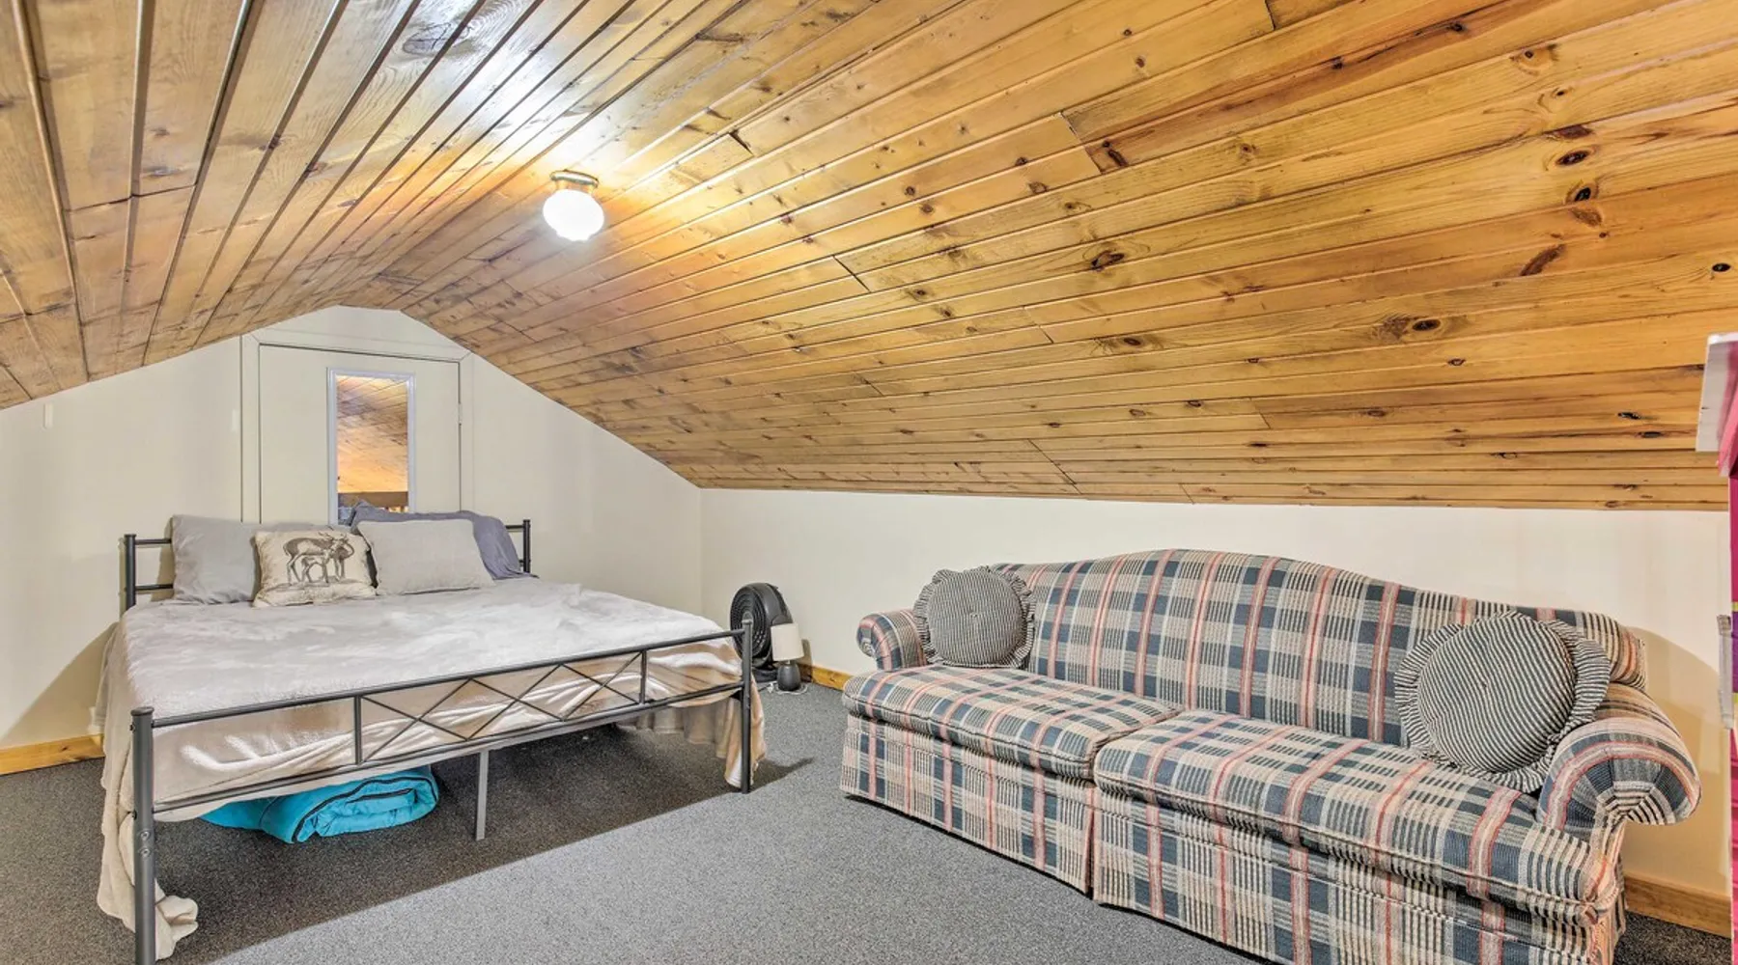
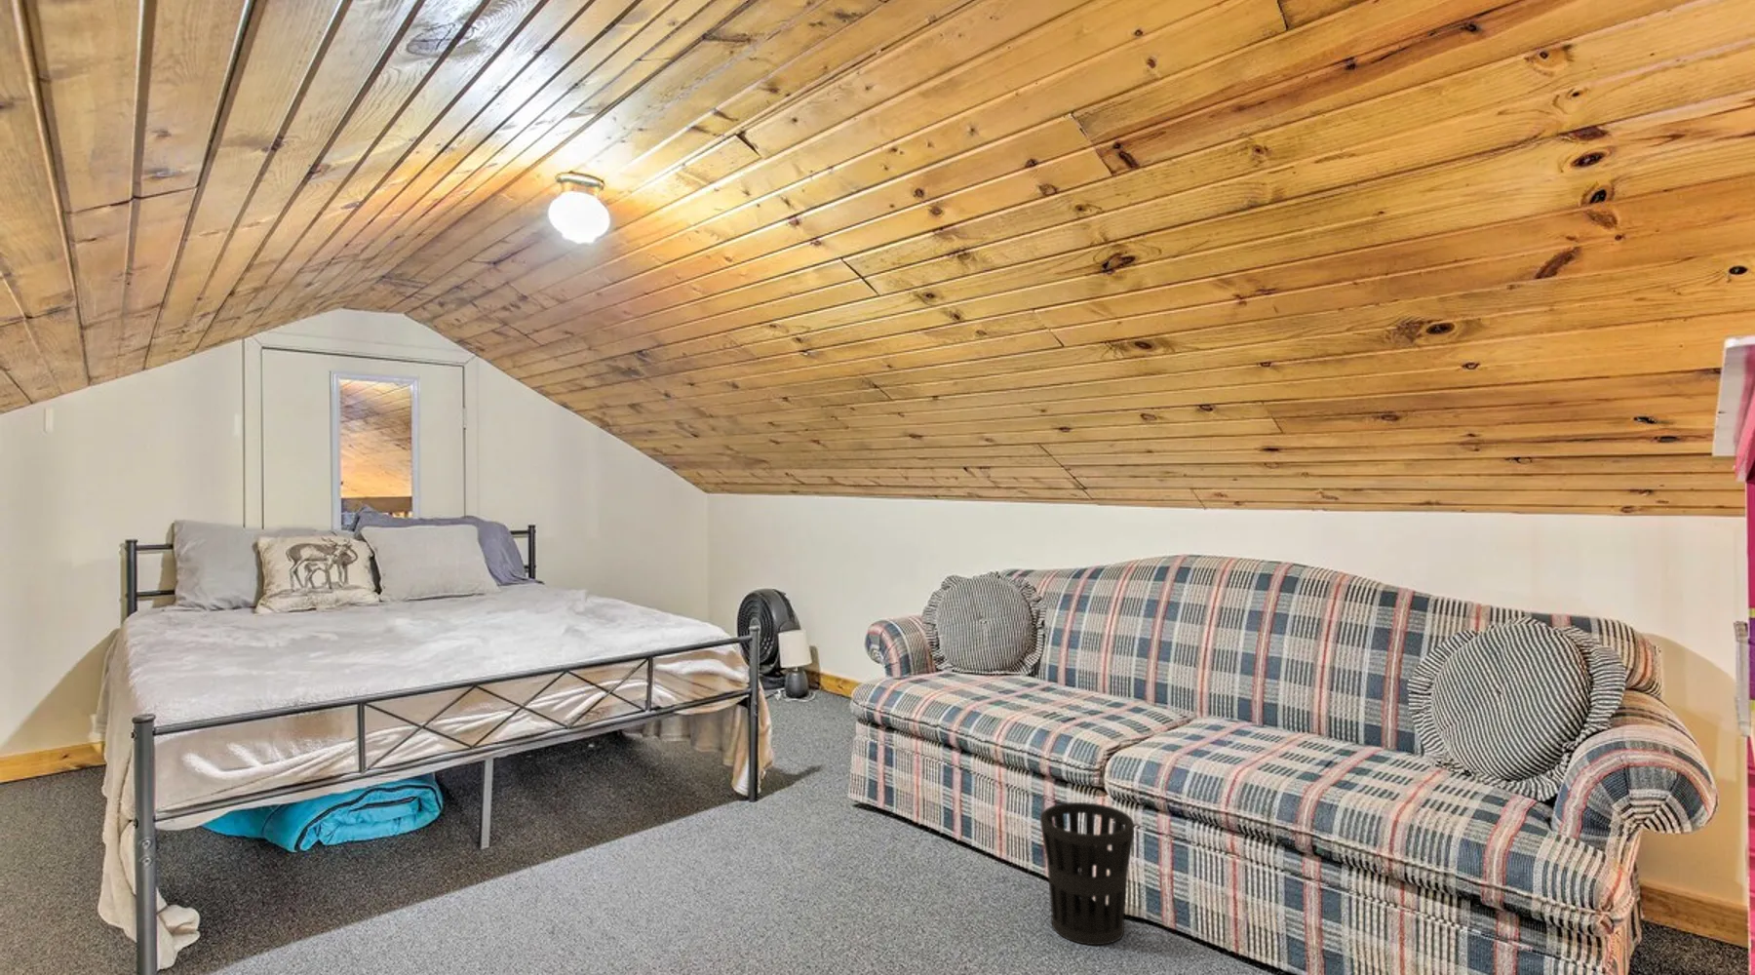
+ wastebasket (1088, 872)
